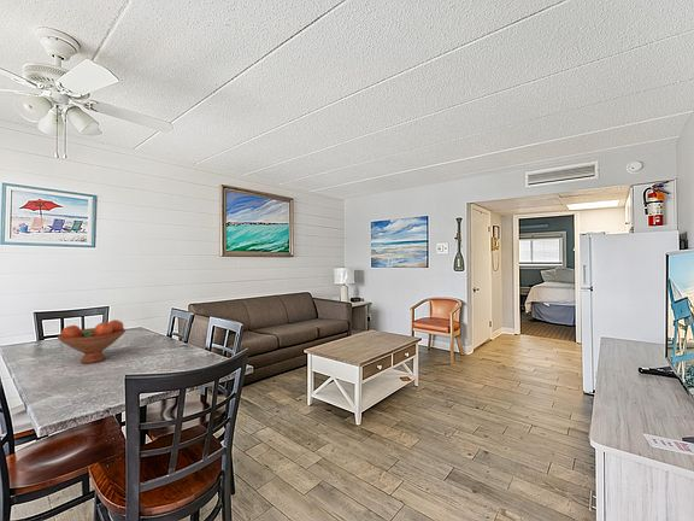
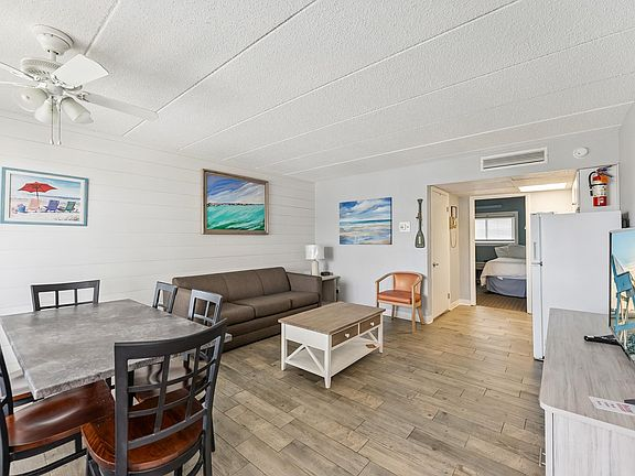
- fruit bowl (93, 340)
